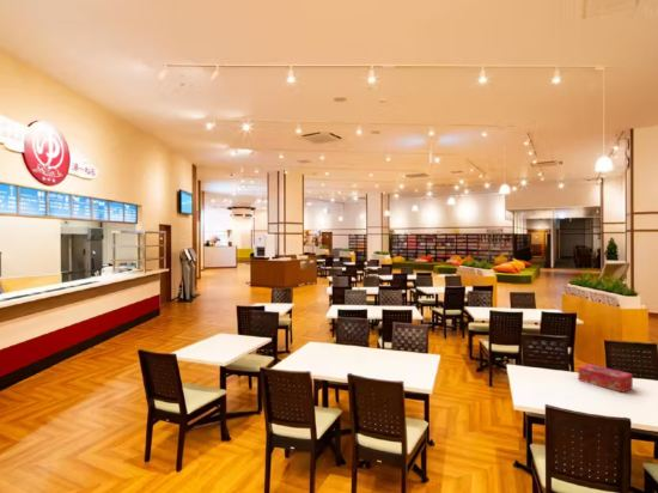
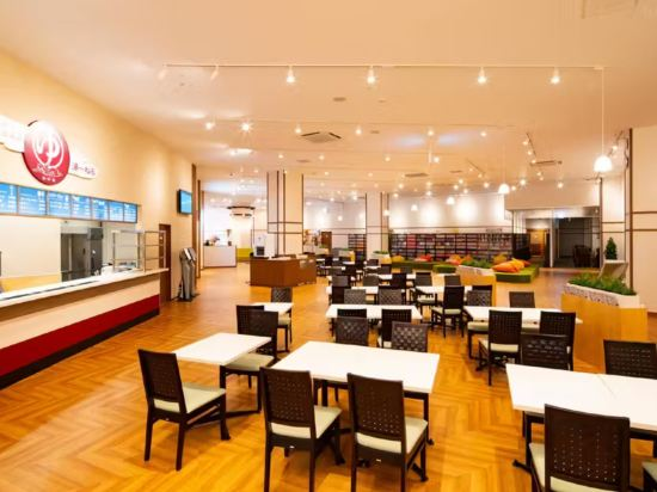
- tissue box (604, 377)
